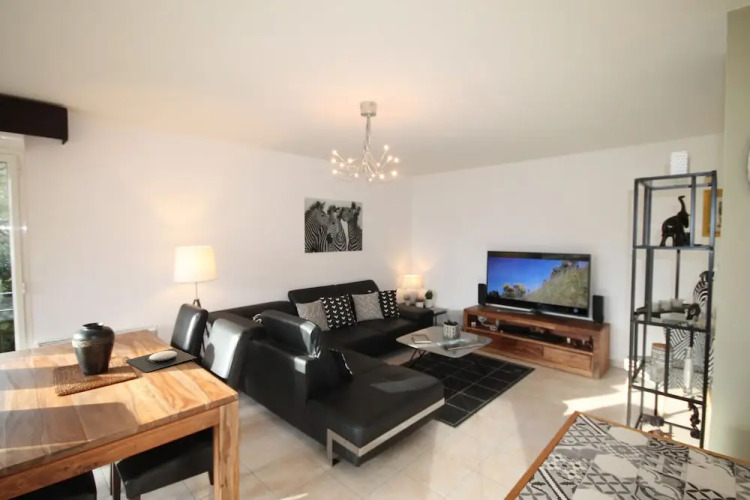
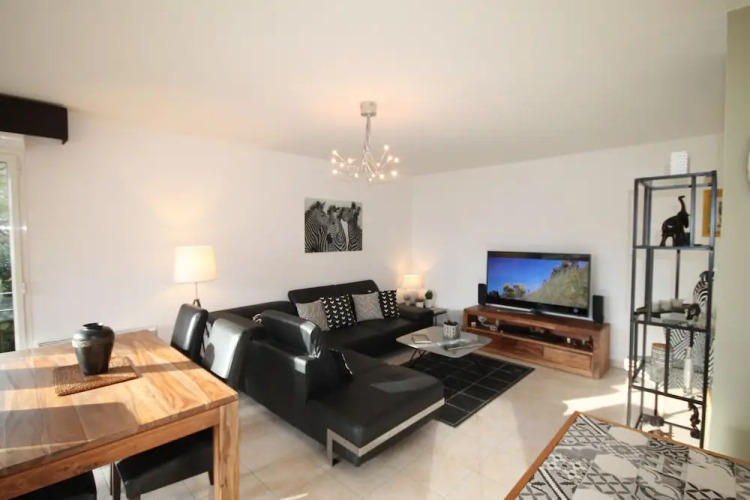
- plate (161, 356)
